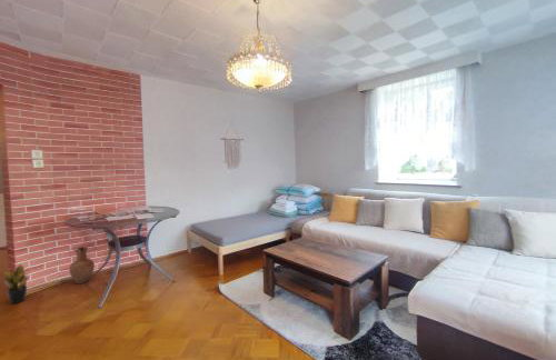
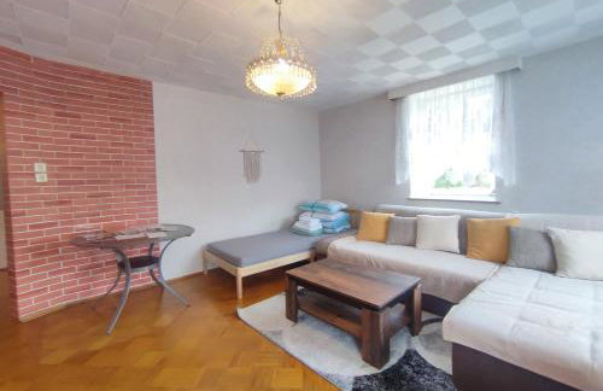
- potted plant (18, 281)
- vase (81, 264)
